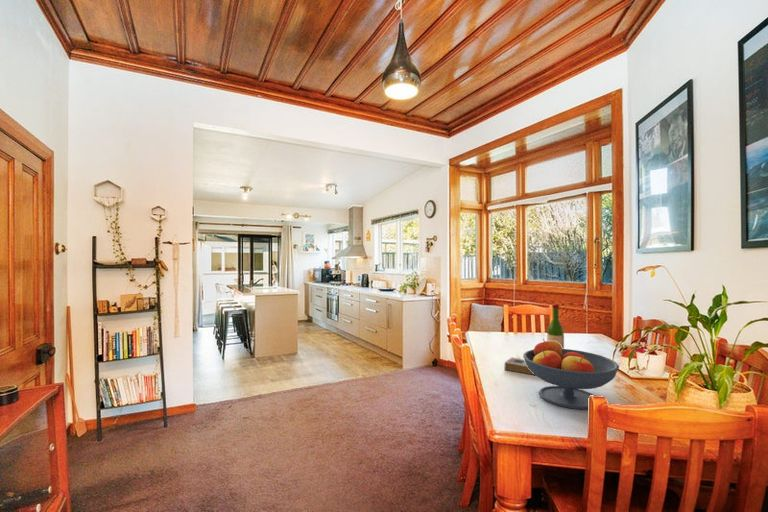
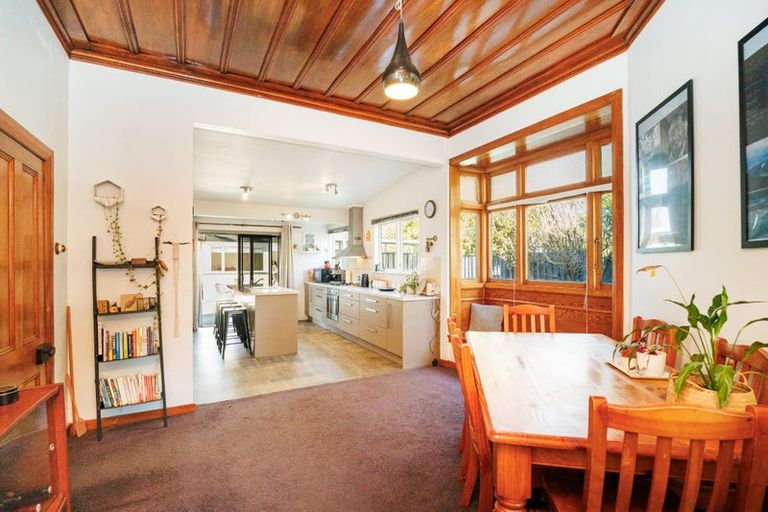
- book (527, 366)
- fruit bowl (568, 371)
- wine bottle (555, 334)
